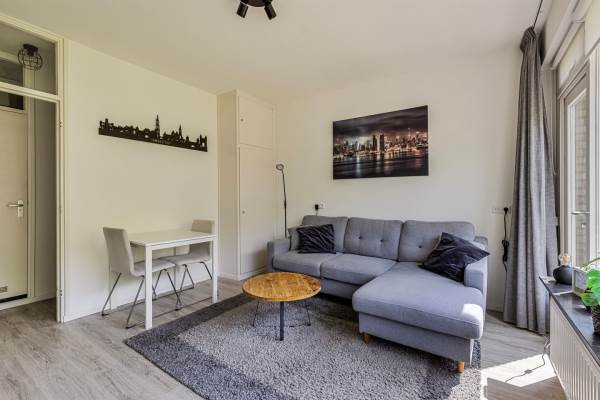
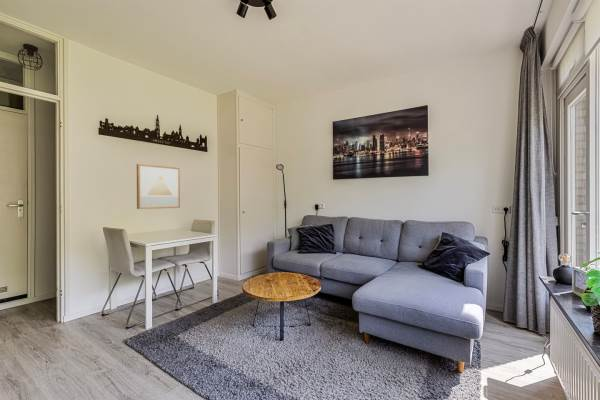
+ wall art (159, 187)
